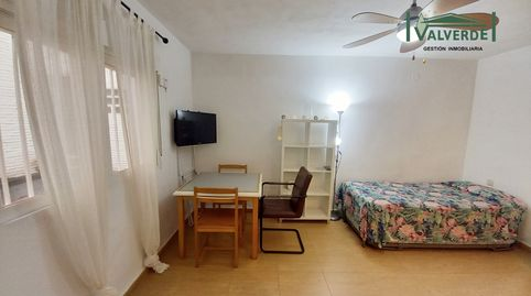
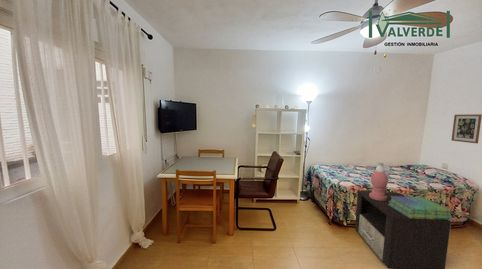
+ wall art (465, 128)
+ table lamp (379, 180)
+ nightstand (392, 226)
+ stack of books (417, 206)
